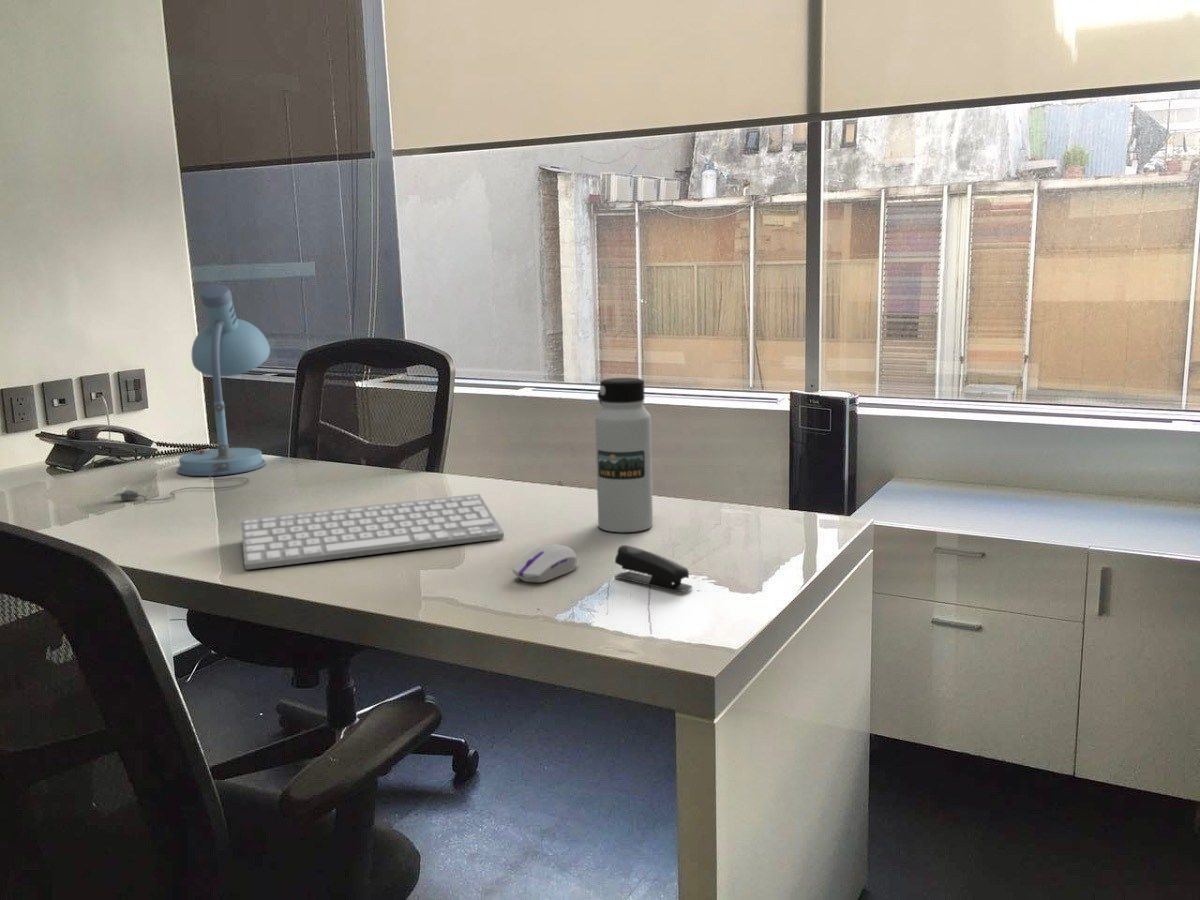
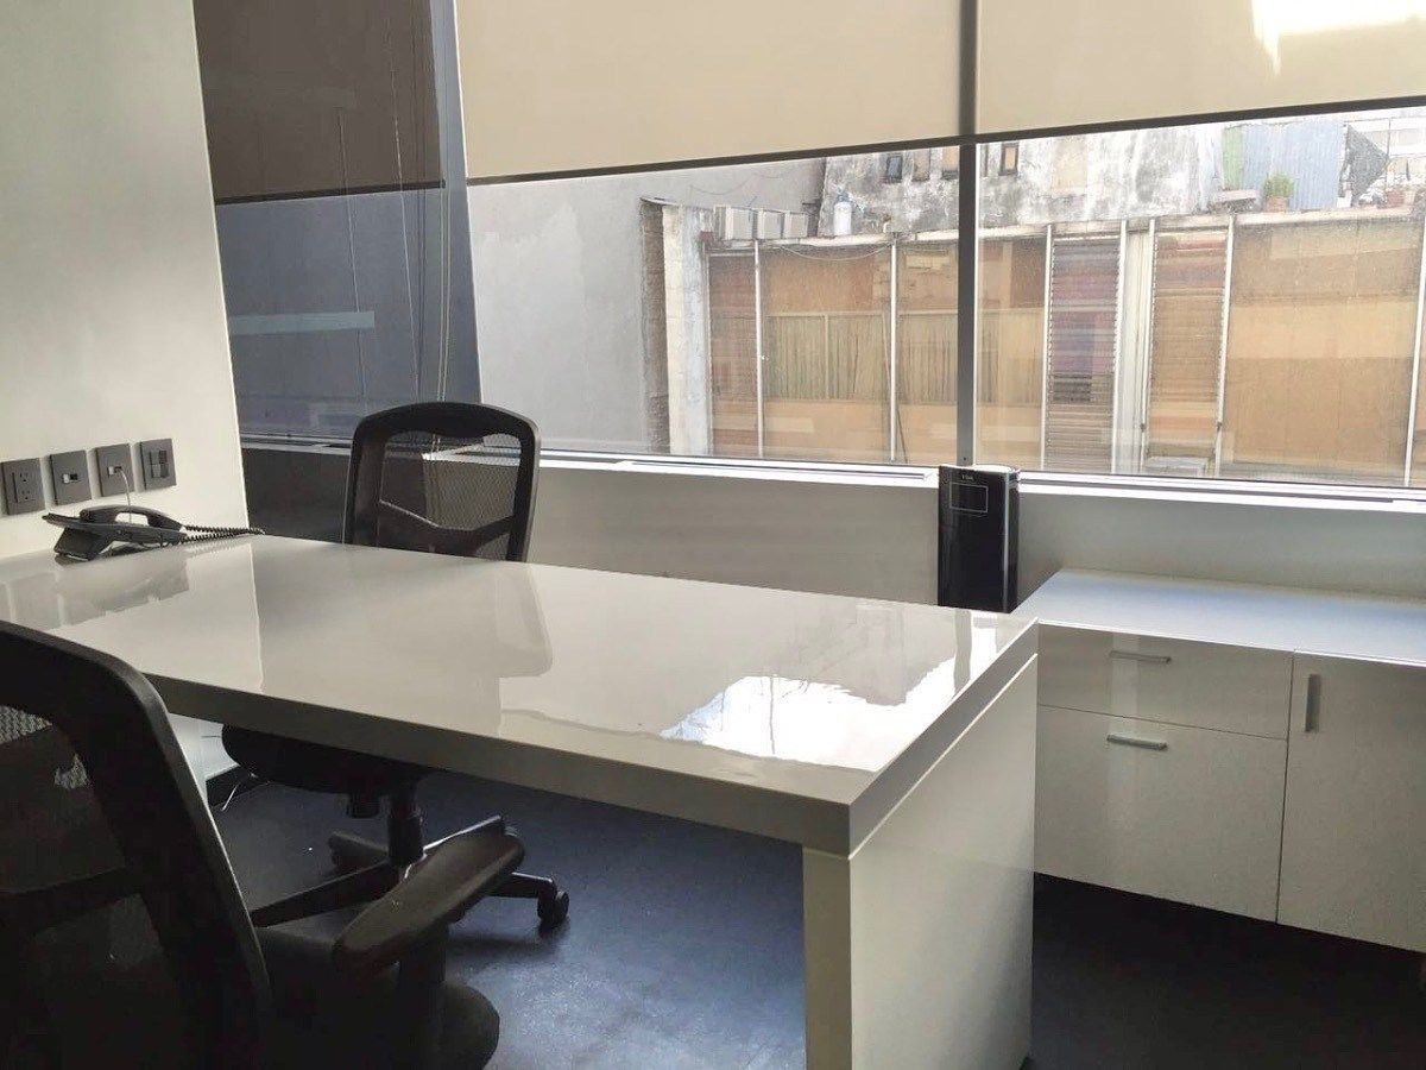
- water bottle (623, 453)
- stapler (652, 567)
- computer mouse (546, 560)
- desk lamp (201, 372)
- computer keyboard (371, 527)
